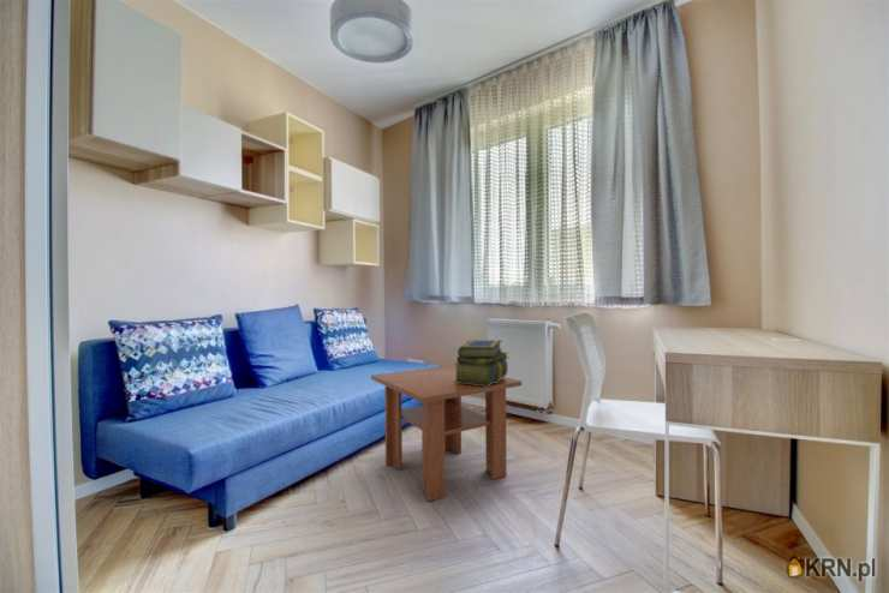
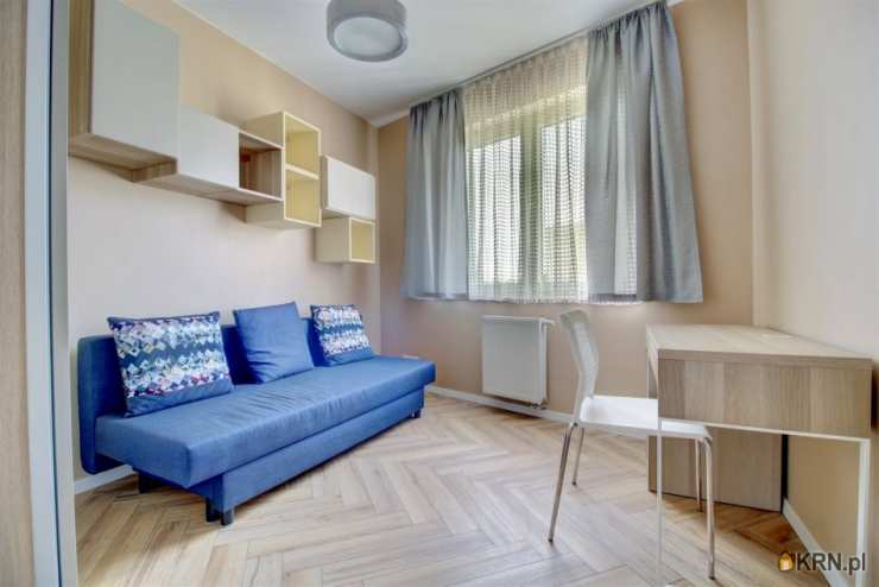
- stack of books (482, 360)
- coffee table (443, 424)
